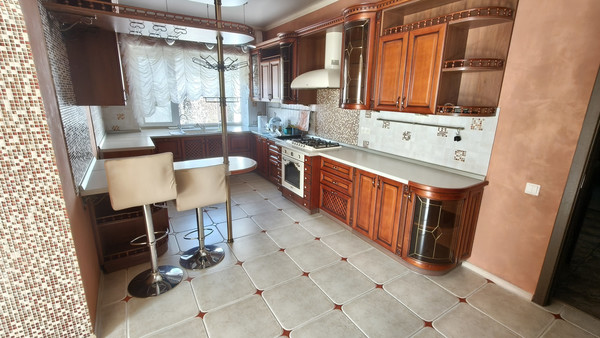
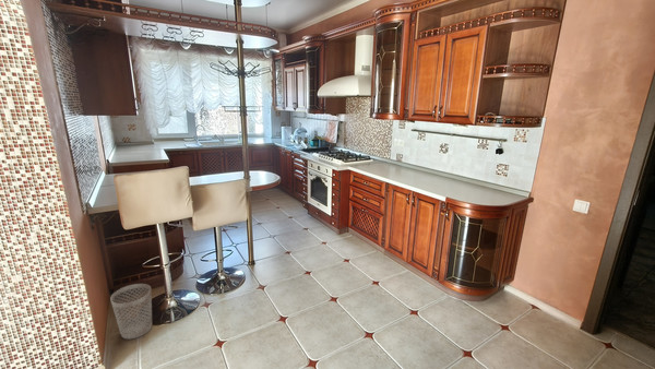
+ wastebasket (133, 311)
